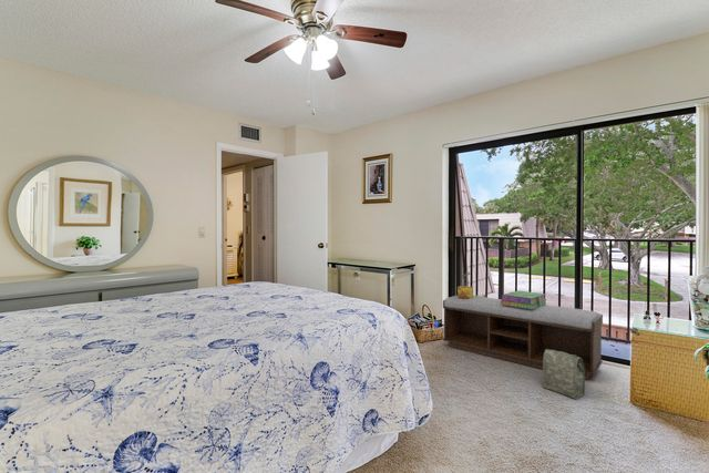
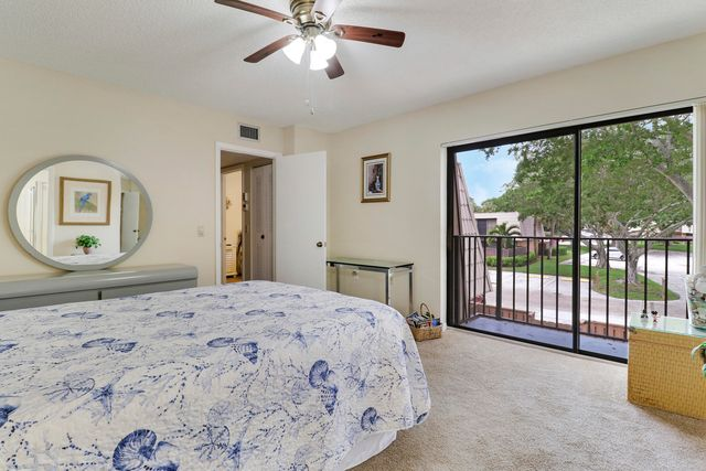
- stack of books (523, 298)
- bag (563, 371)
- potted plant (471, 287)
- bench (514, 329)
